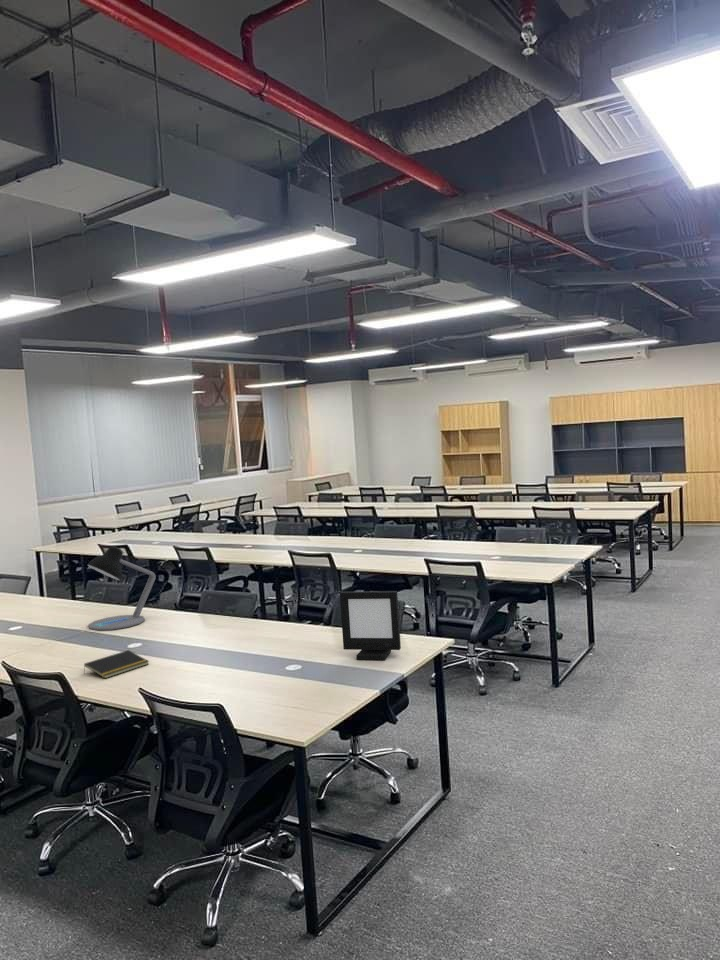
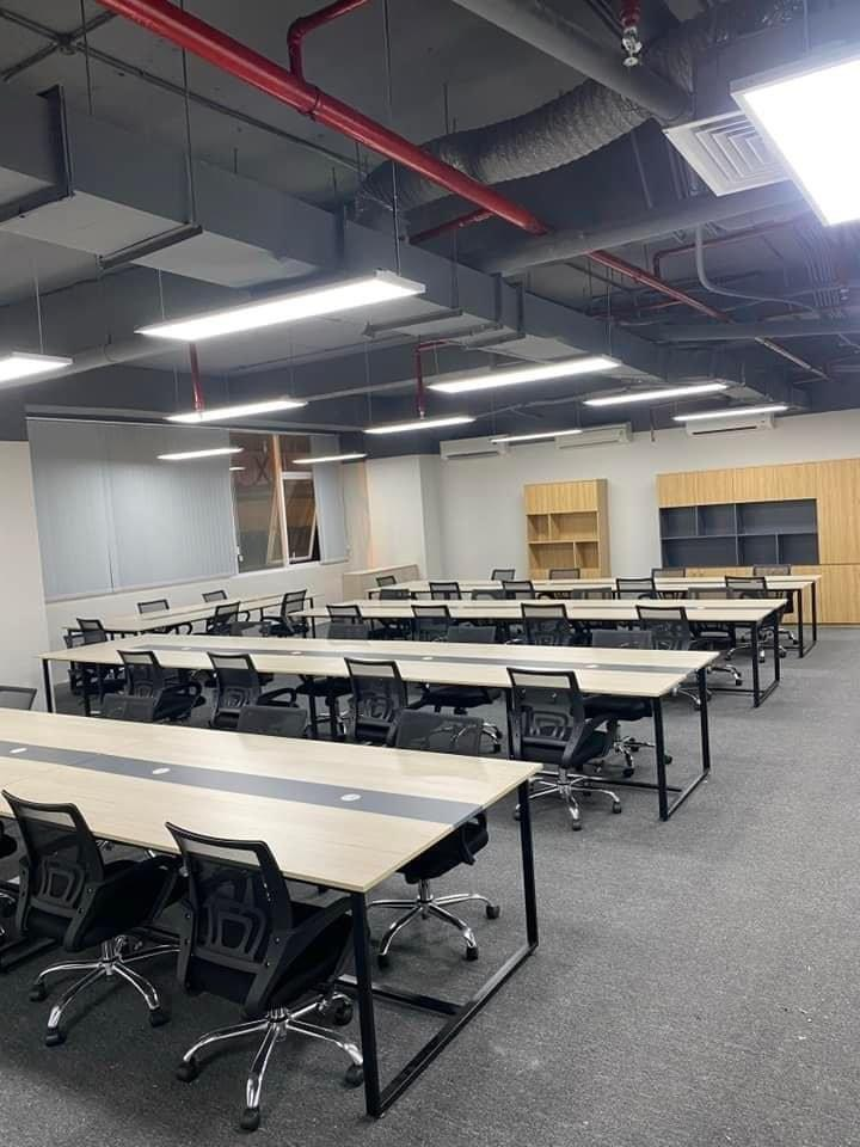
- picture frame (372, 622)
- notepad (117, 663)
- desk lamp (119, 579)
